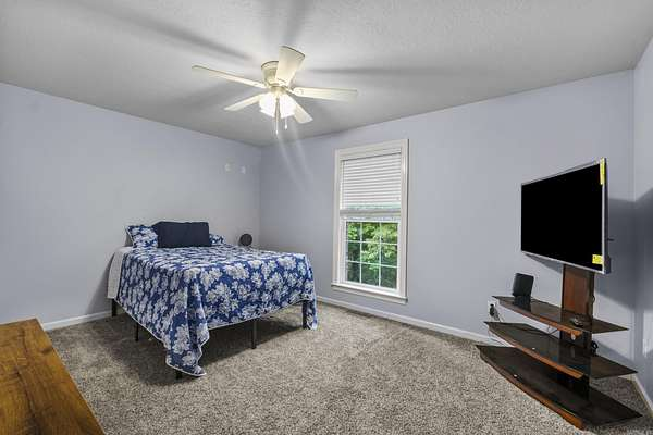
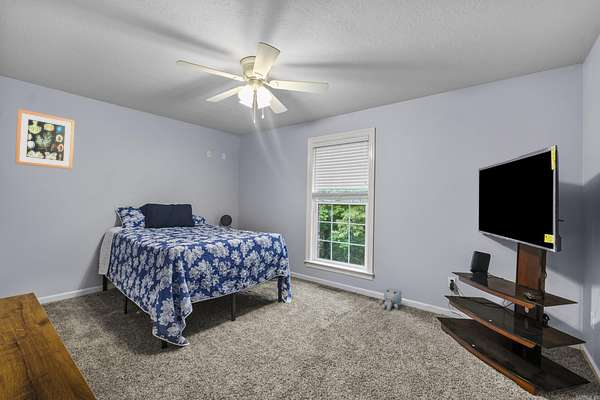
+ wall art (46, 140)
+ plush toy (390, 298)
